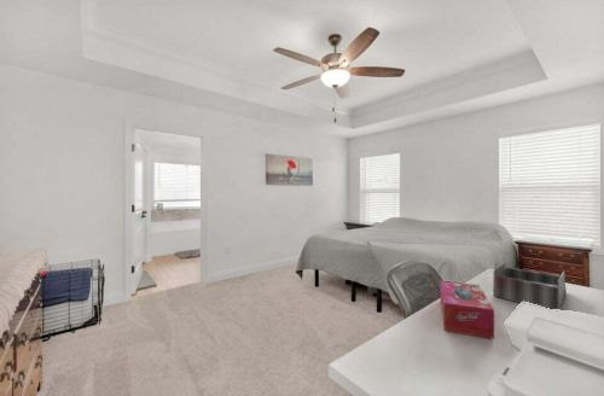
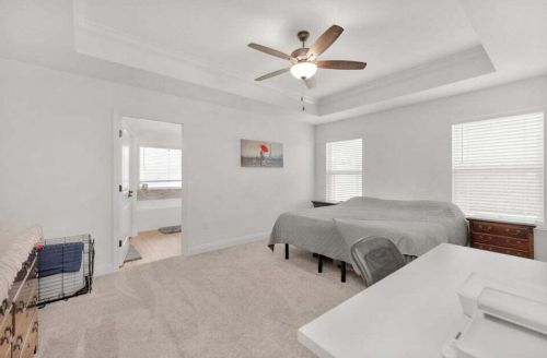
- desk organizer (530, 281)
- tissue box (463, 305)
